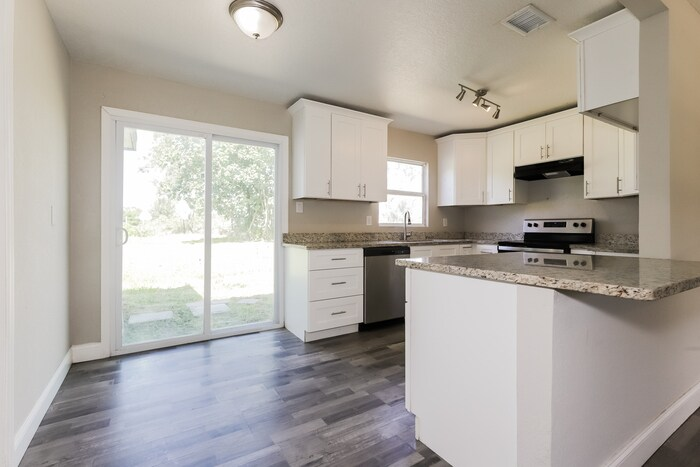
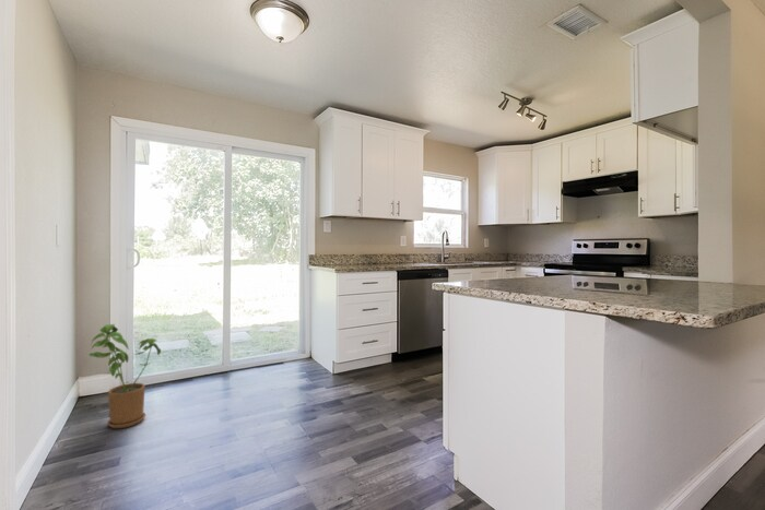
+ house plant (121, 372)
